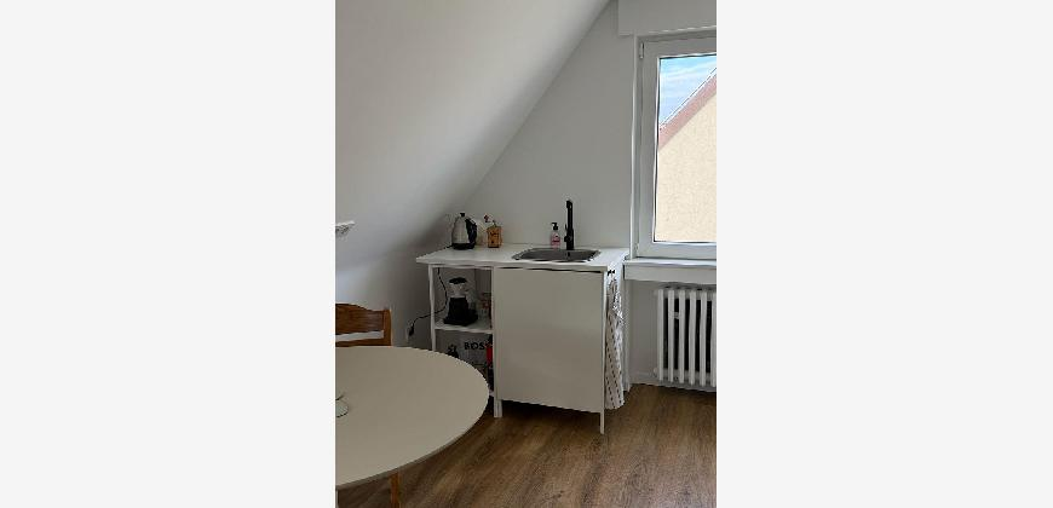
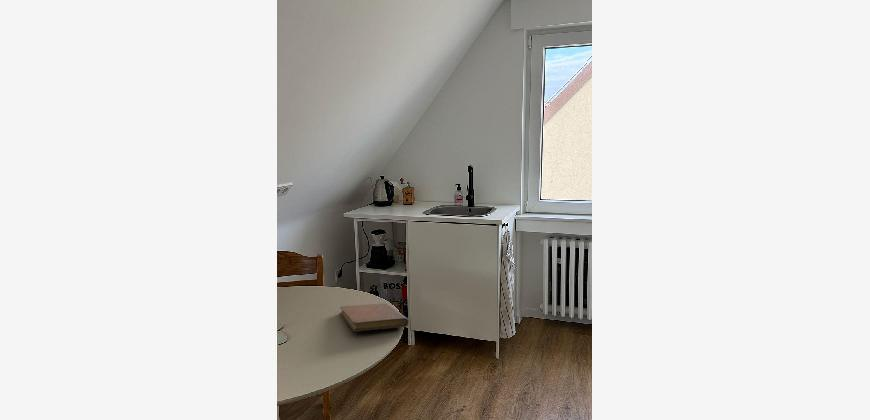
+ notebook (372, 315)
